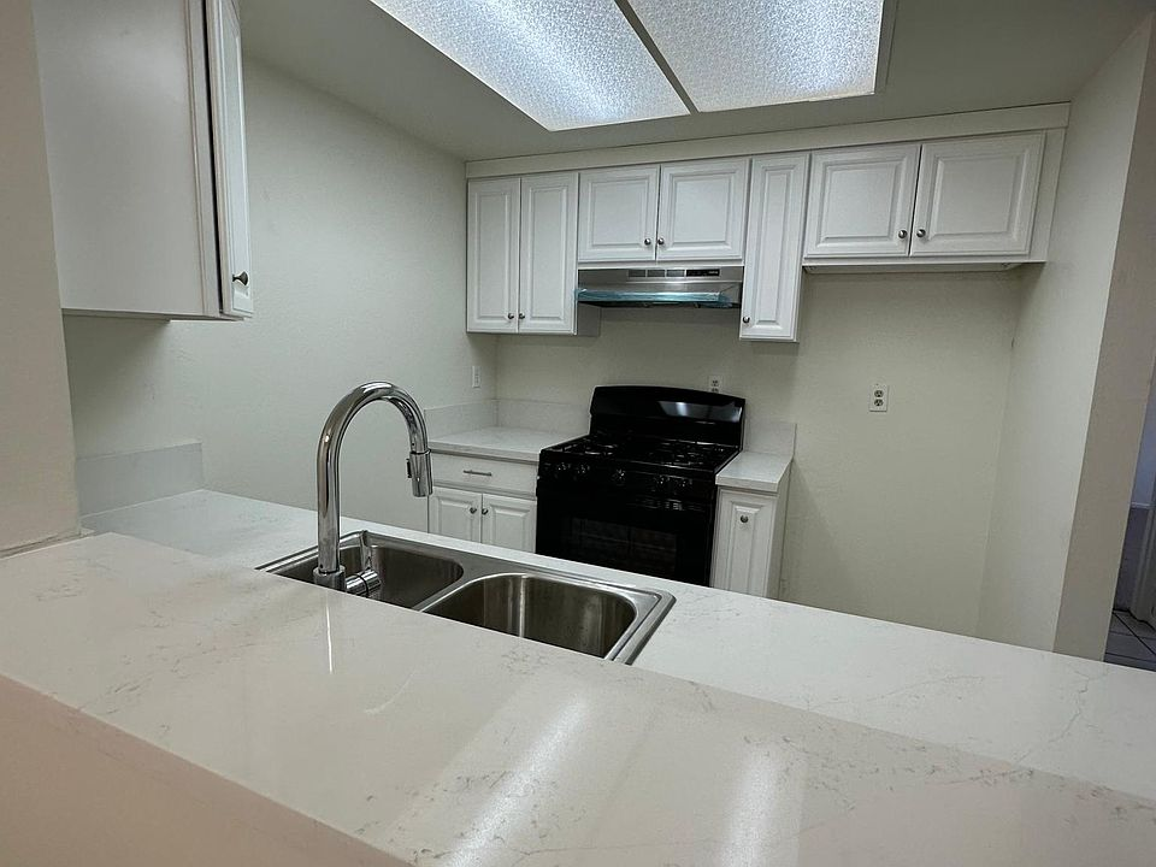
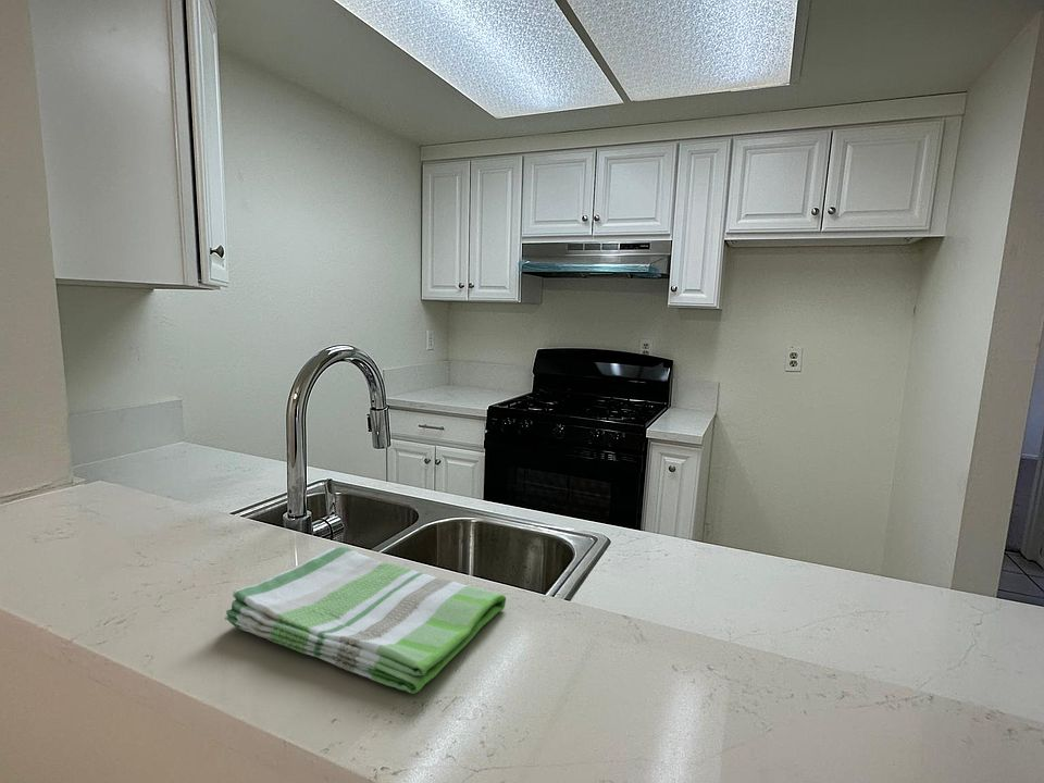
+ dish towel (372, 600)
